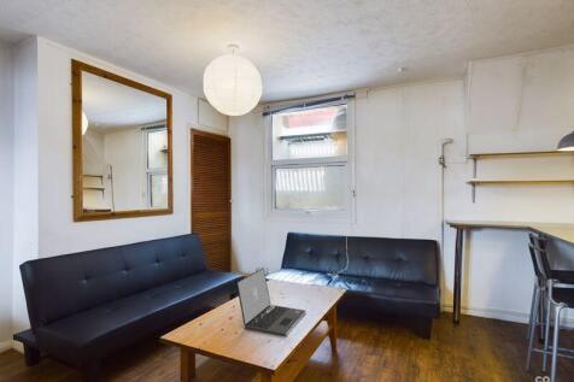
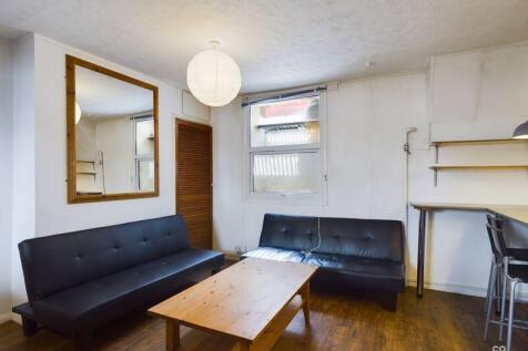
- laptop (269, 298)
